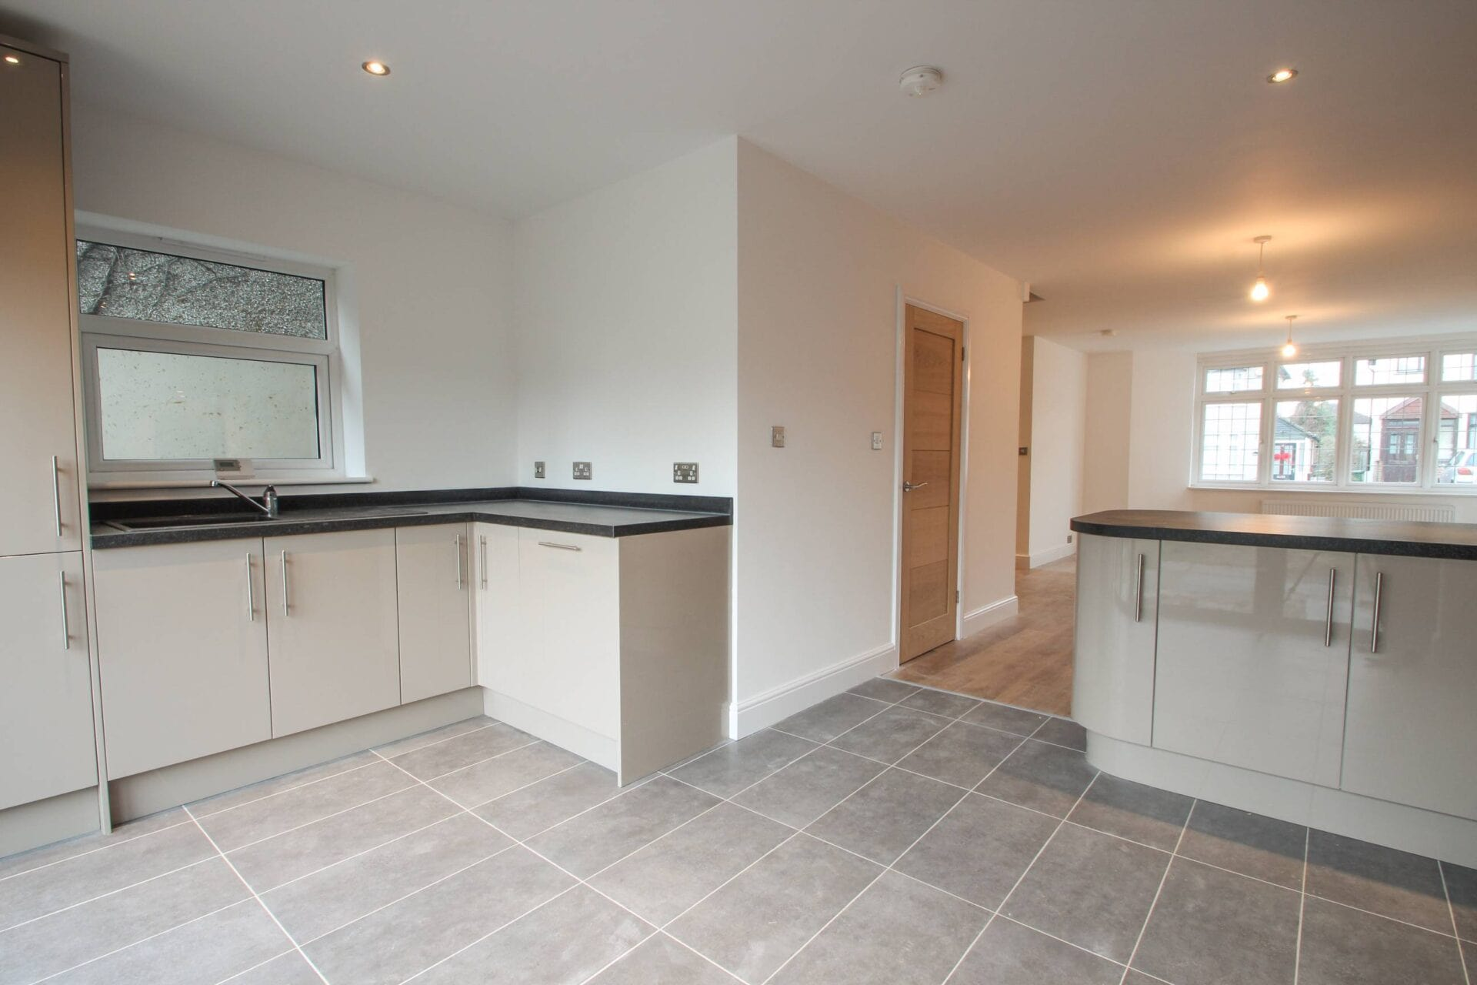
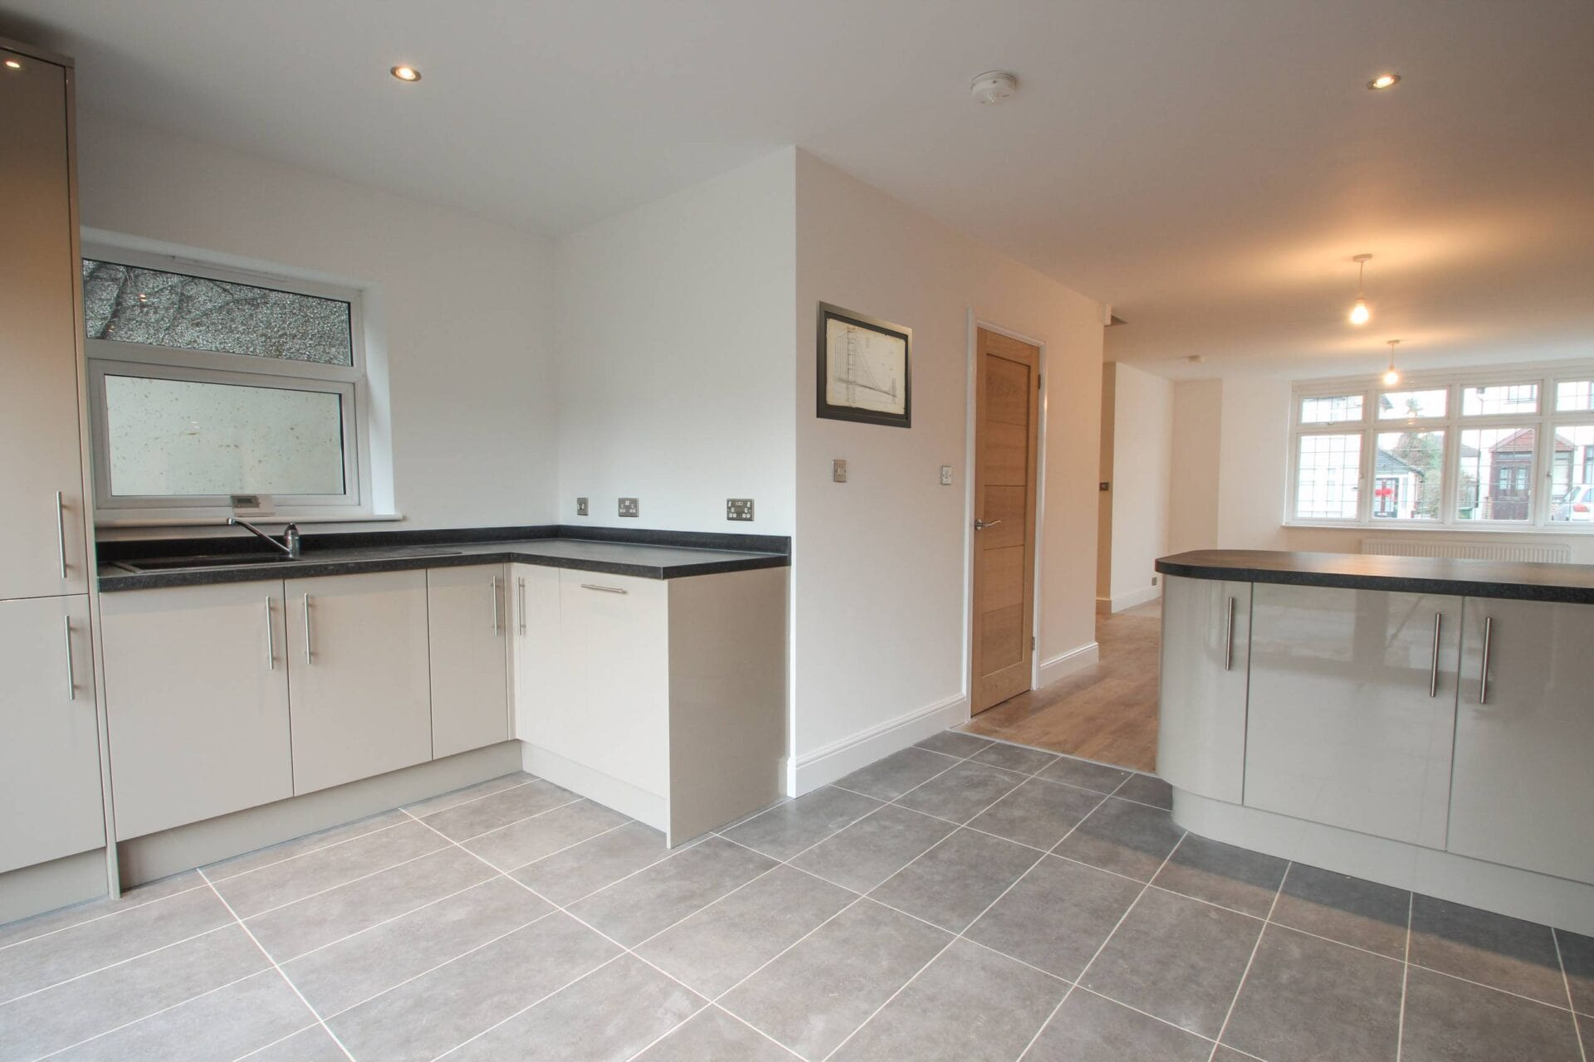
+ wall art (868, 370)
